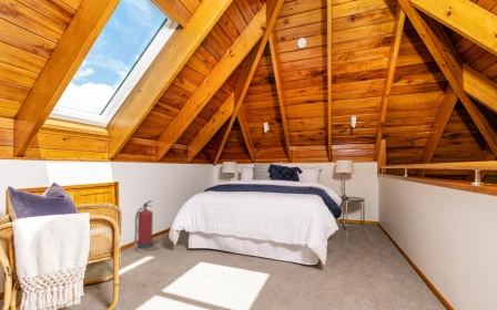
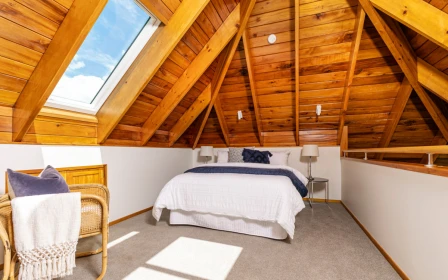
- fire extinguisher (143, 224)
